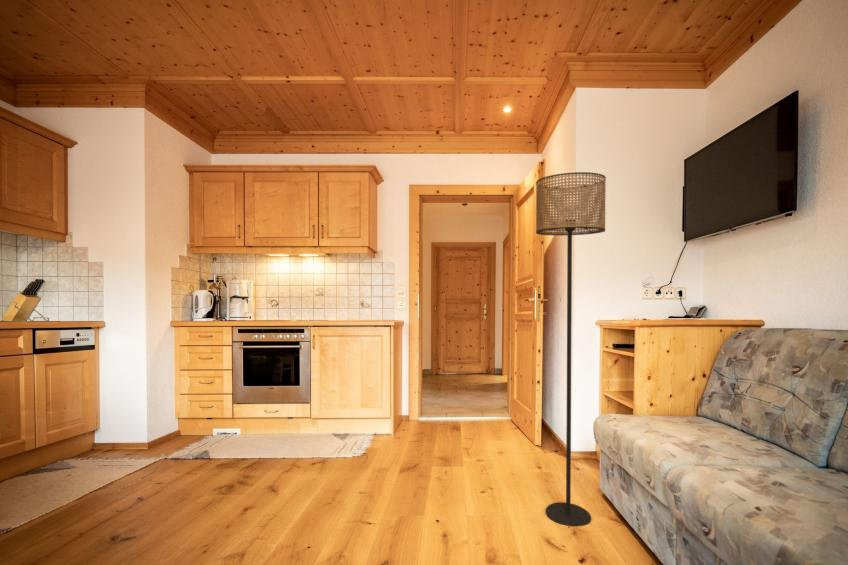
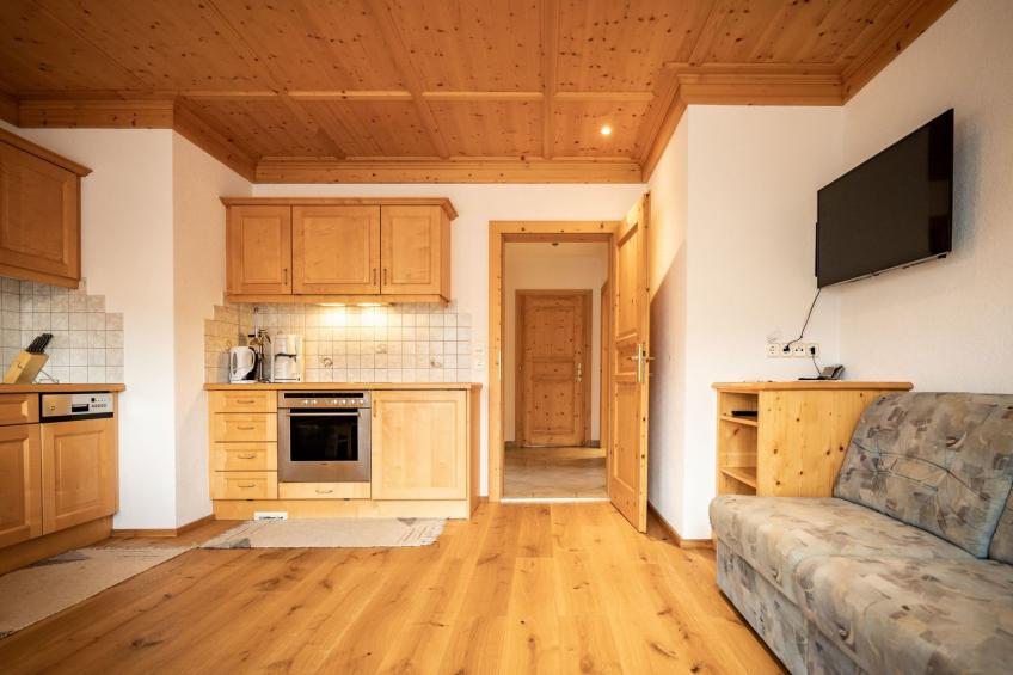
- floor lamp (569, 348)
